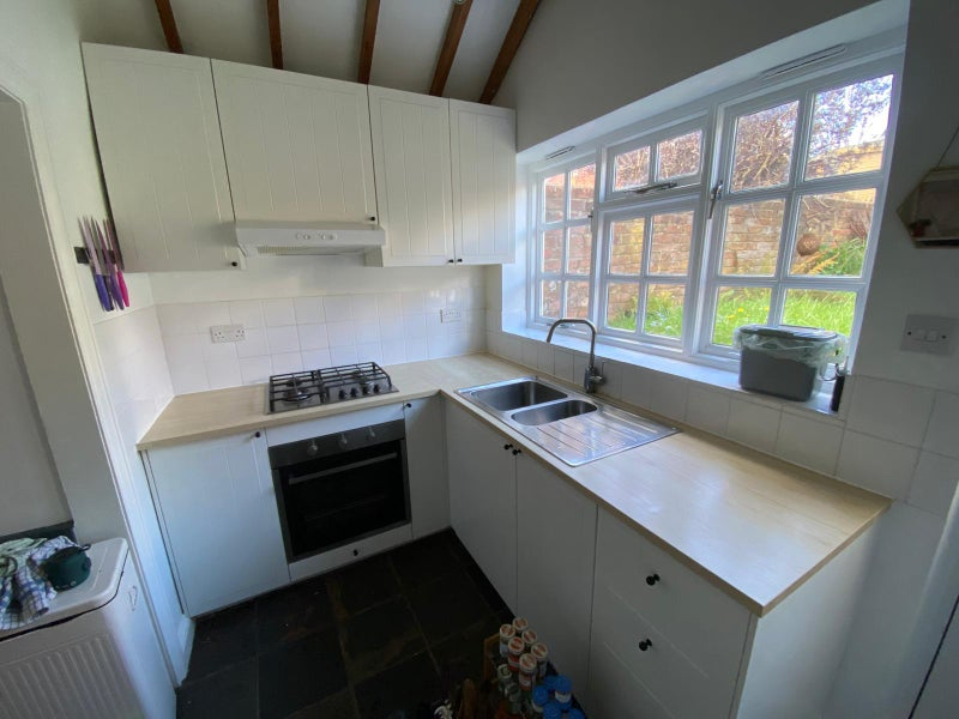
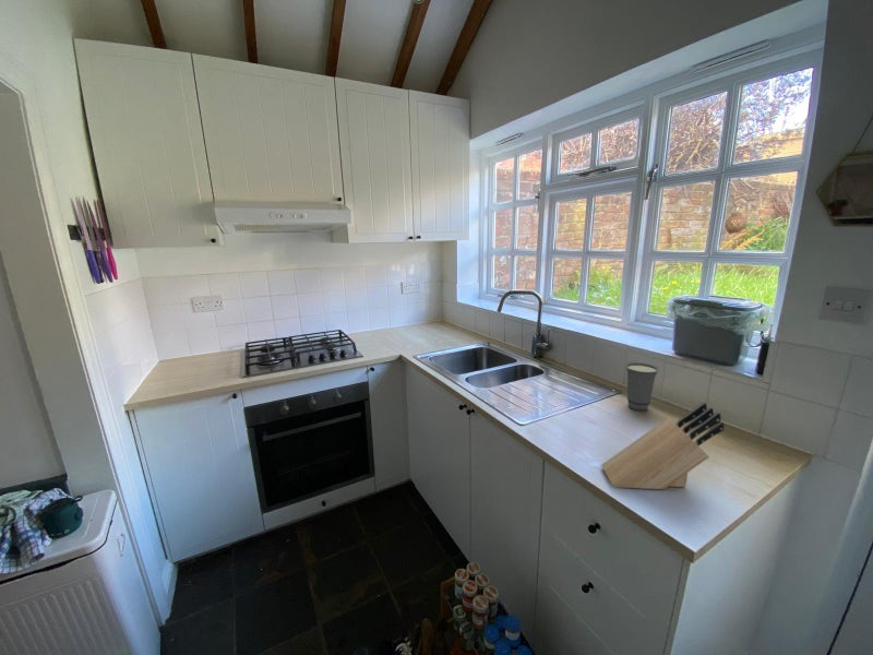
+ knife block (661, 443)
+ cup (639, 386)
